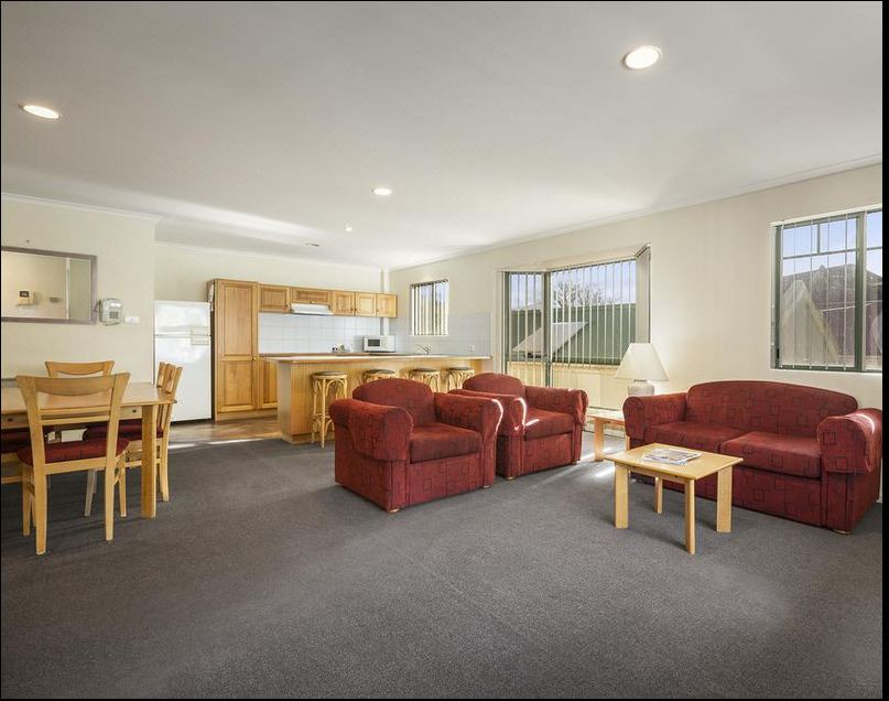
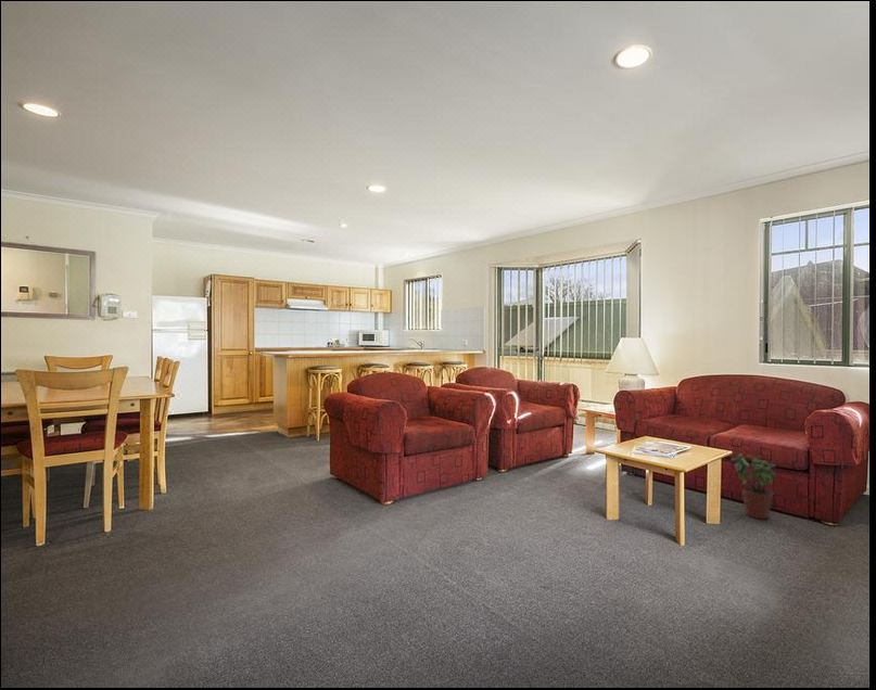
+ potted plant (757, 484)
